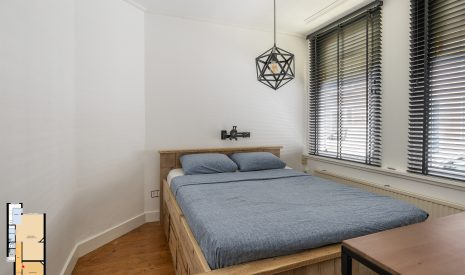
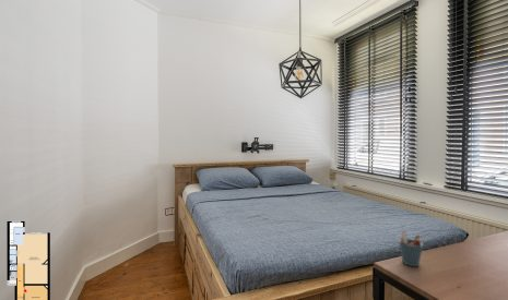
+ pen holder (410, 247)
